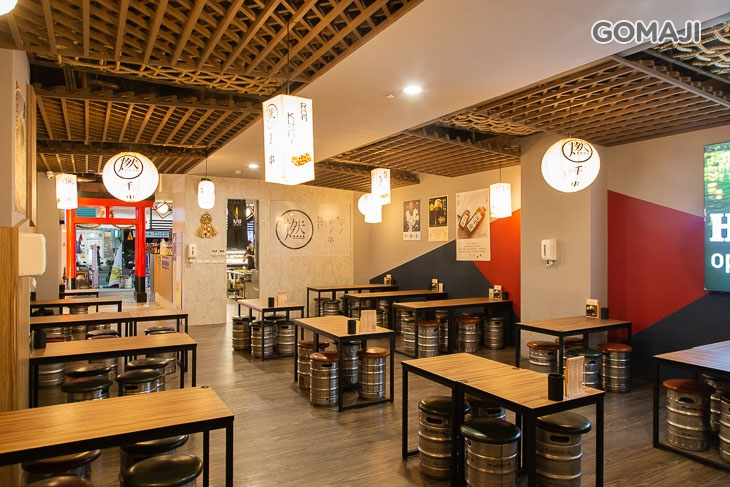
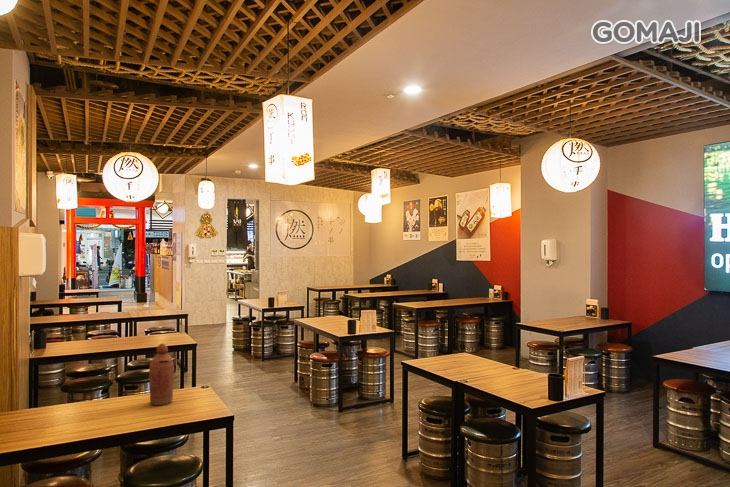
+ bottle (161, 372)
